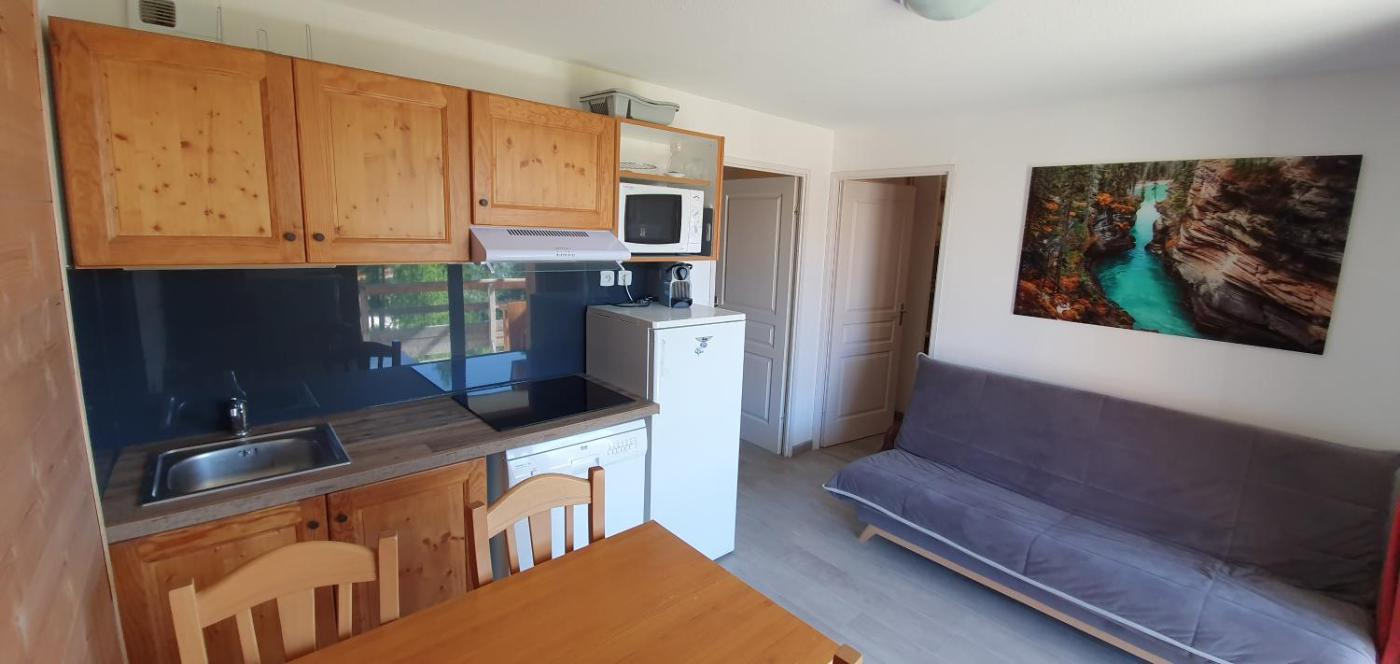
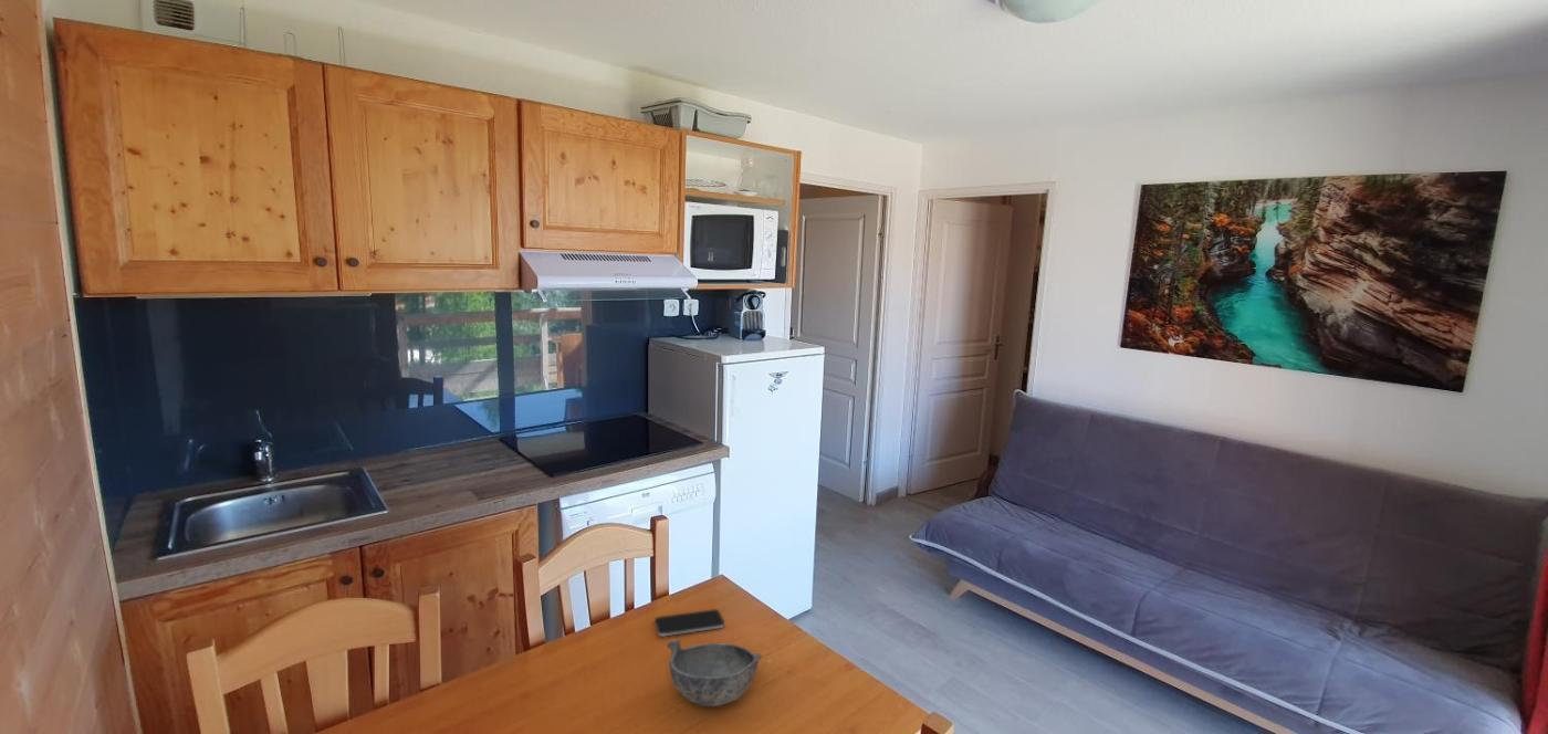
+ smartphone (689, 622)
+ bowl (713, 672)
